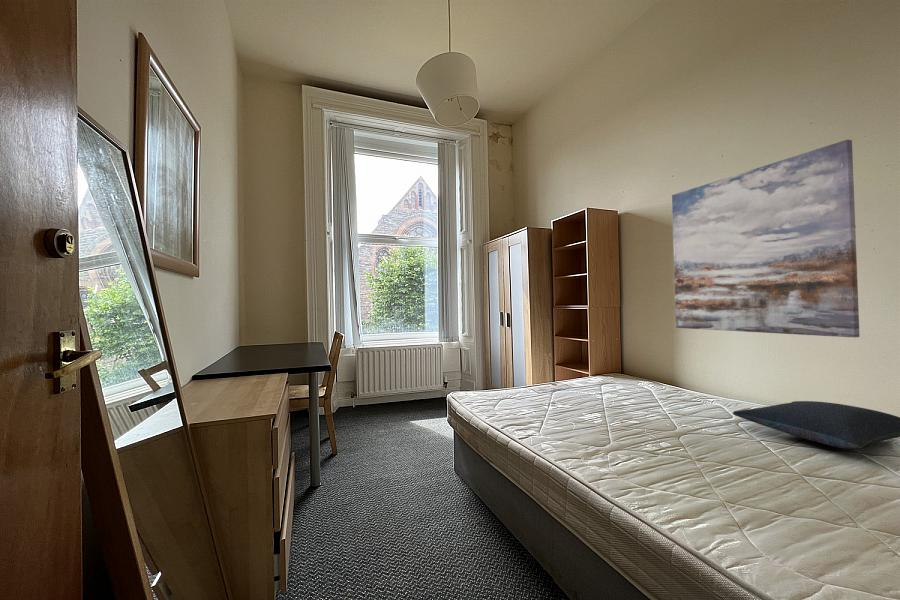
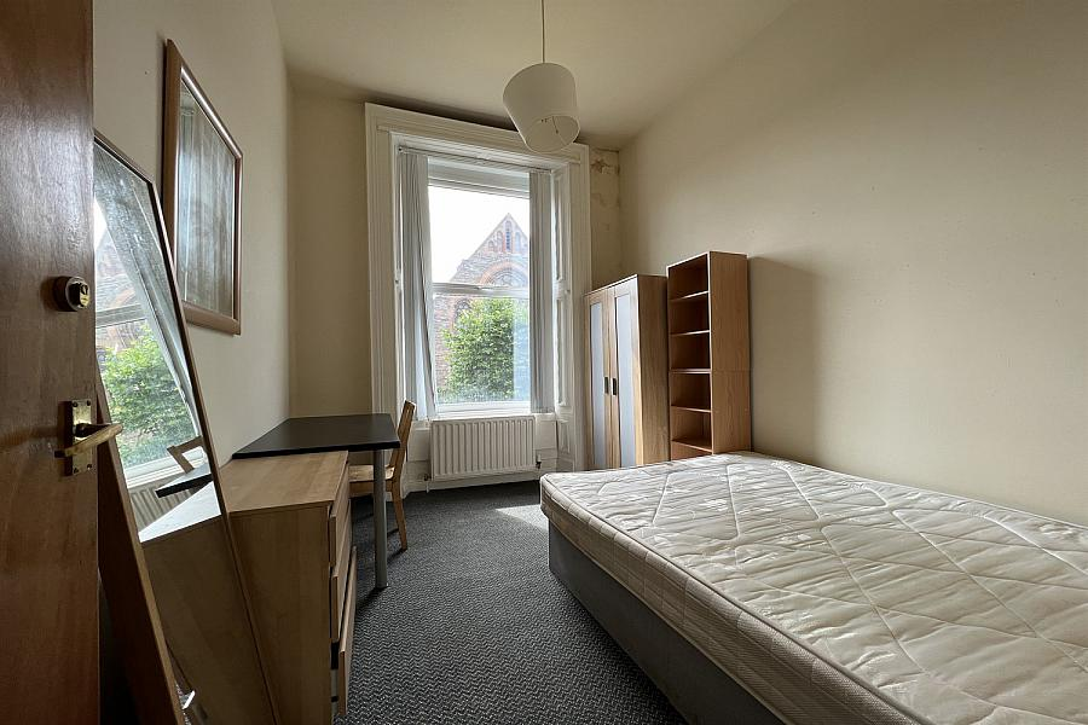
- wall art (747, 252)
- pillow (821, 420)
